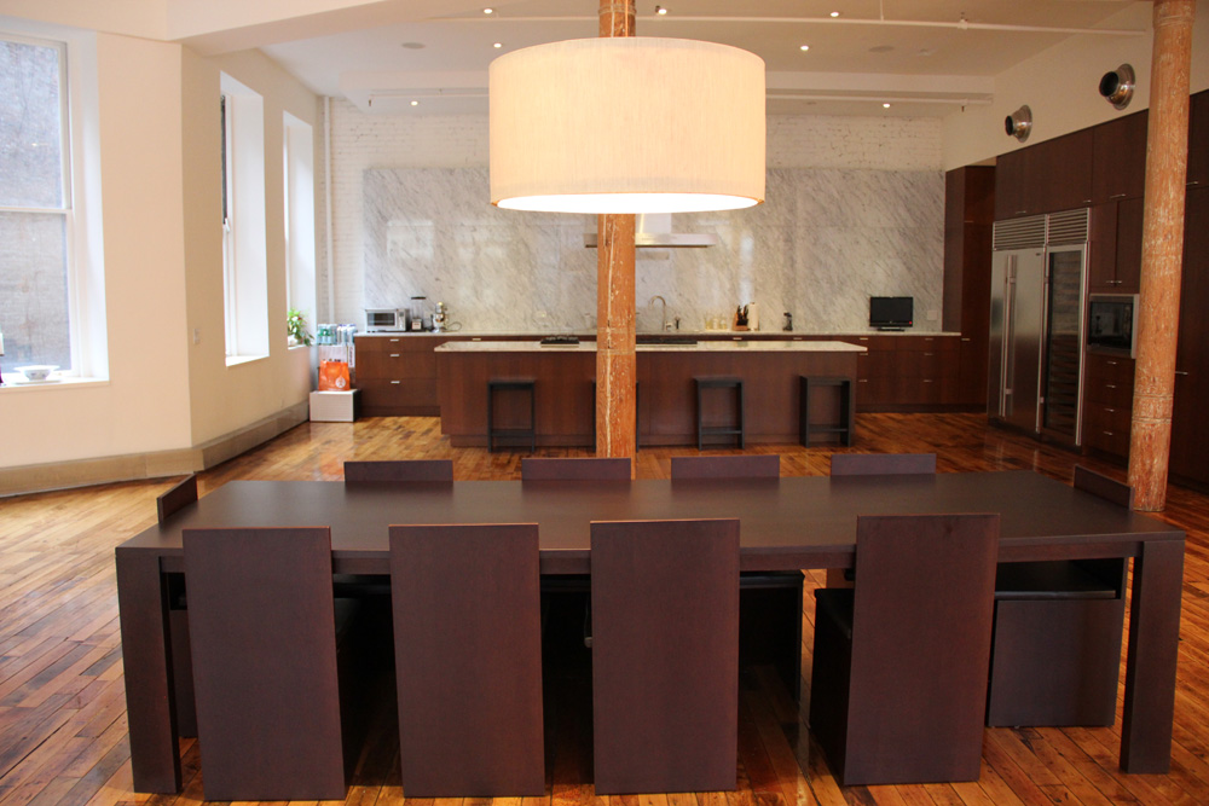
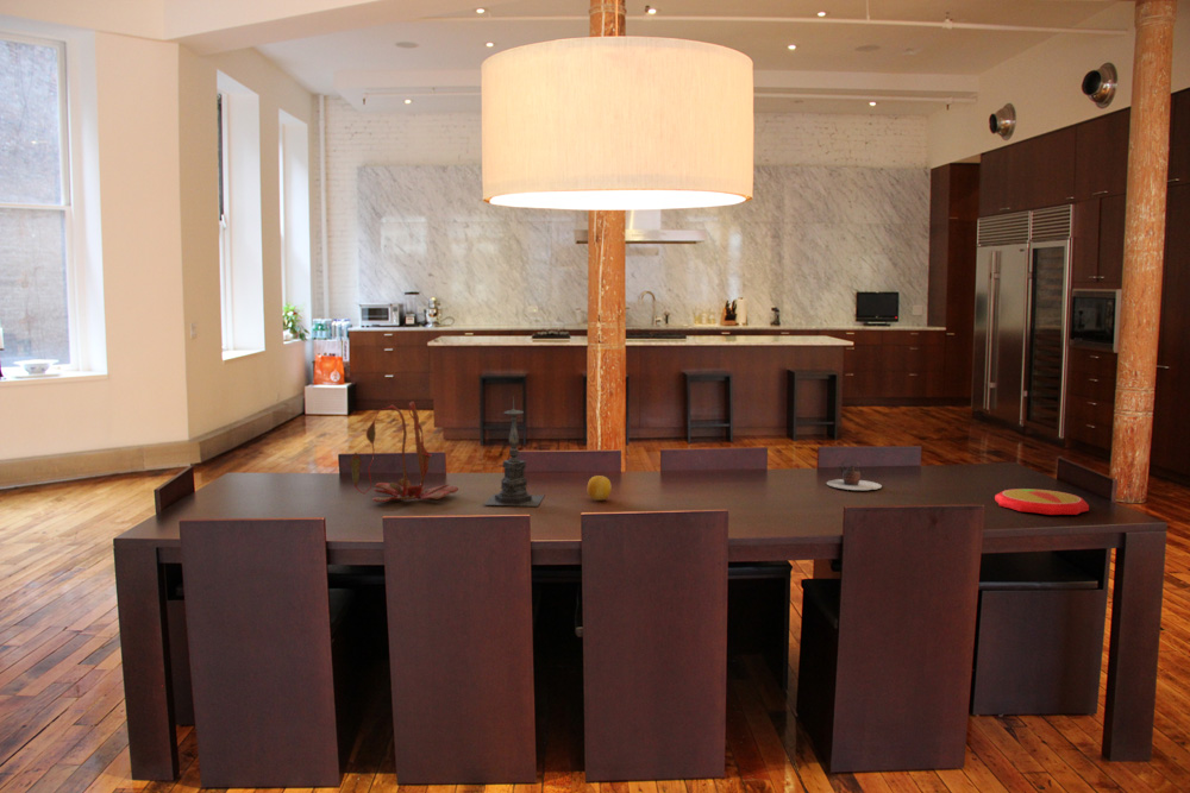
+ teapot (853, 472)
+ plant (402, 449)
+ candle holder (514, 448)
+ fruit (599, 487)
+ plate (1040, 499)
